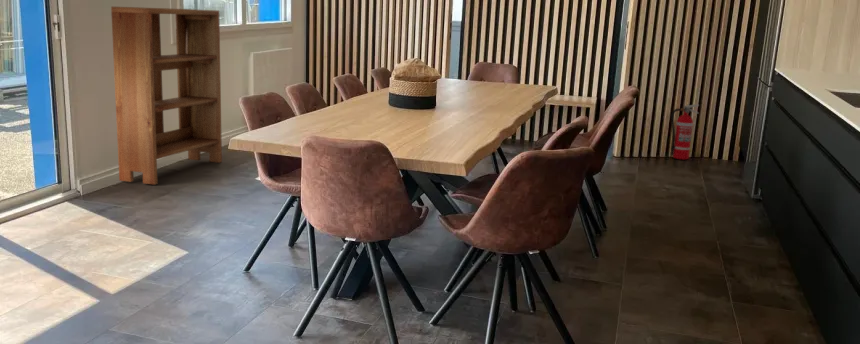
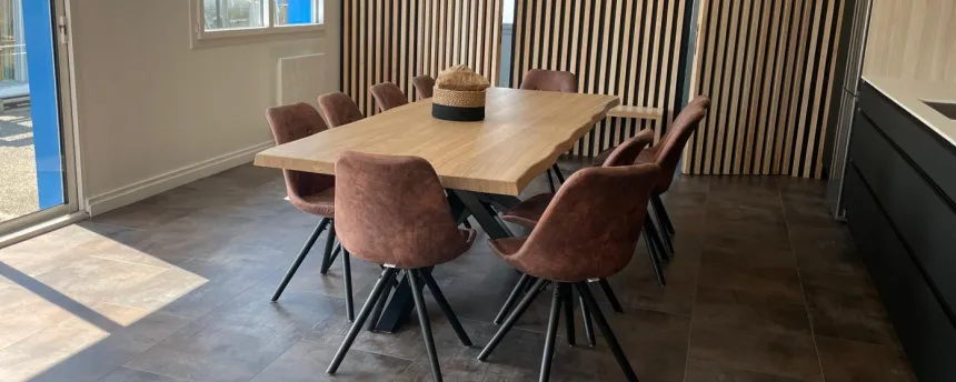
- bookshelf (171, 98)
- fire extinguisher (682, 131)
